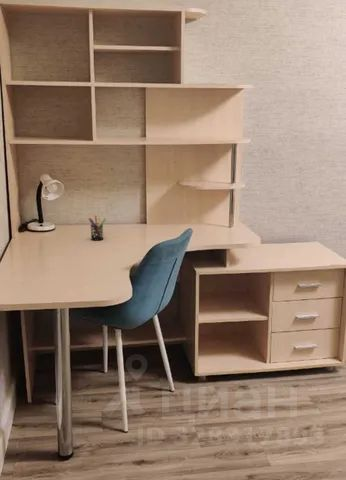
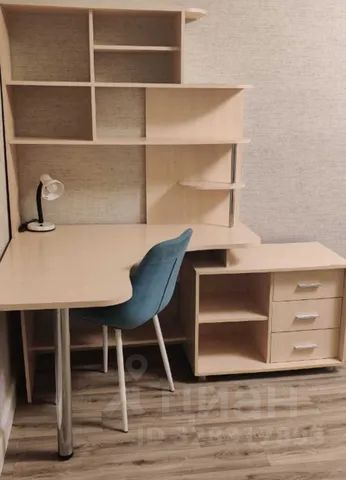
- pen holder (98, 226)
